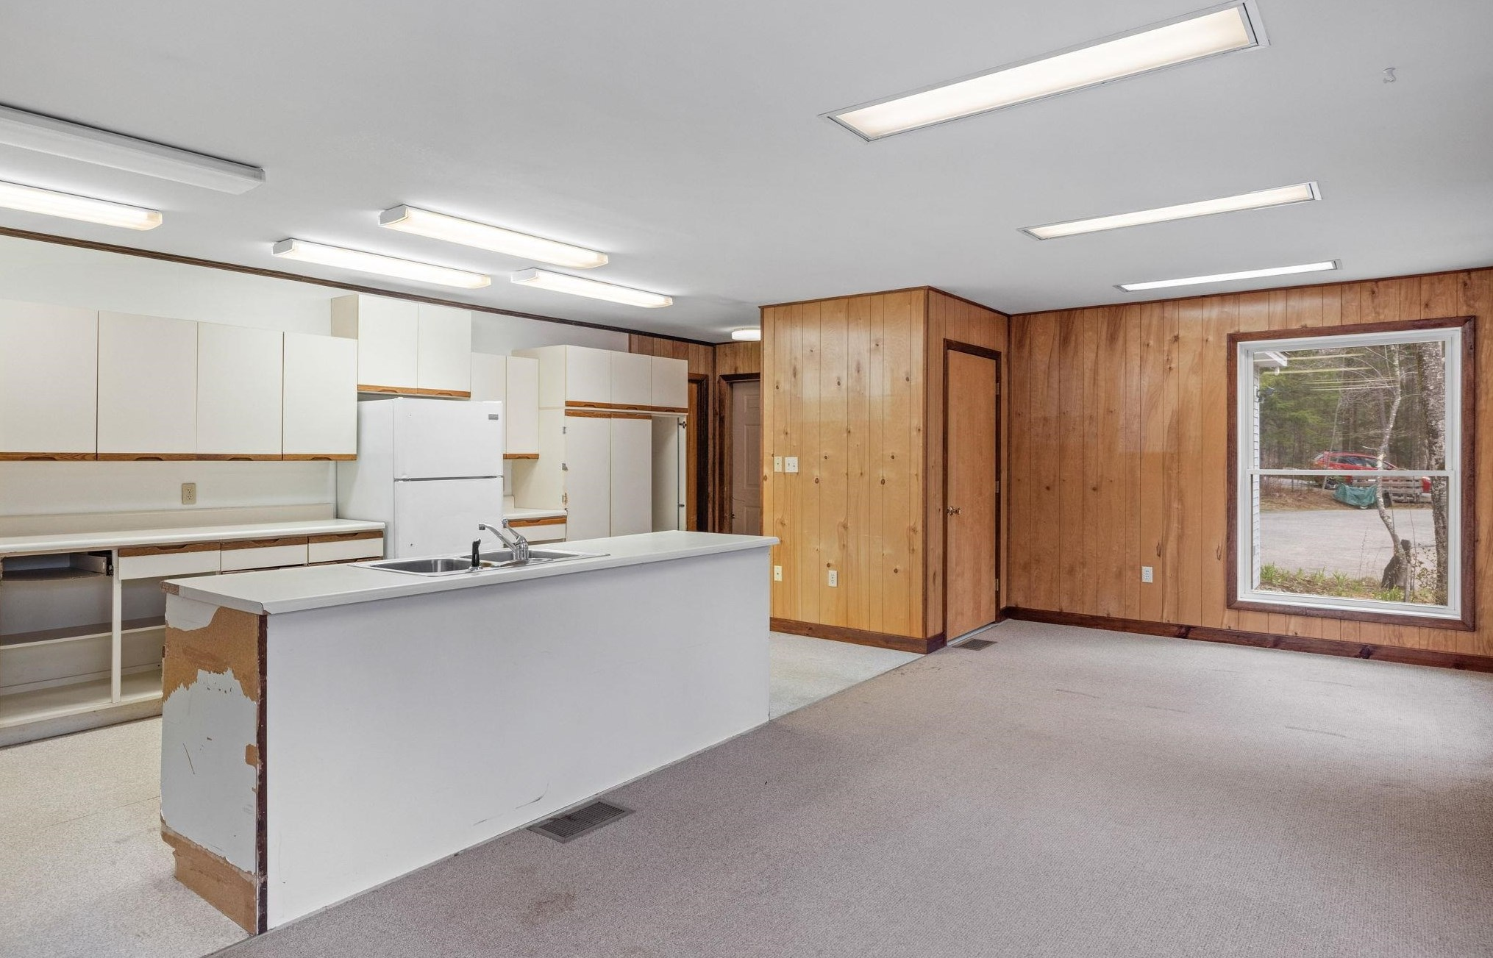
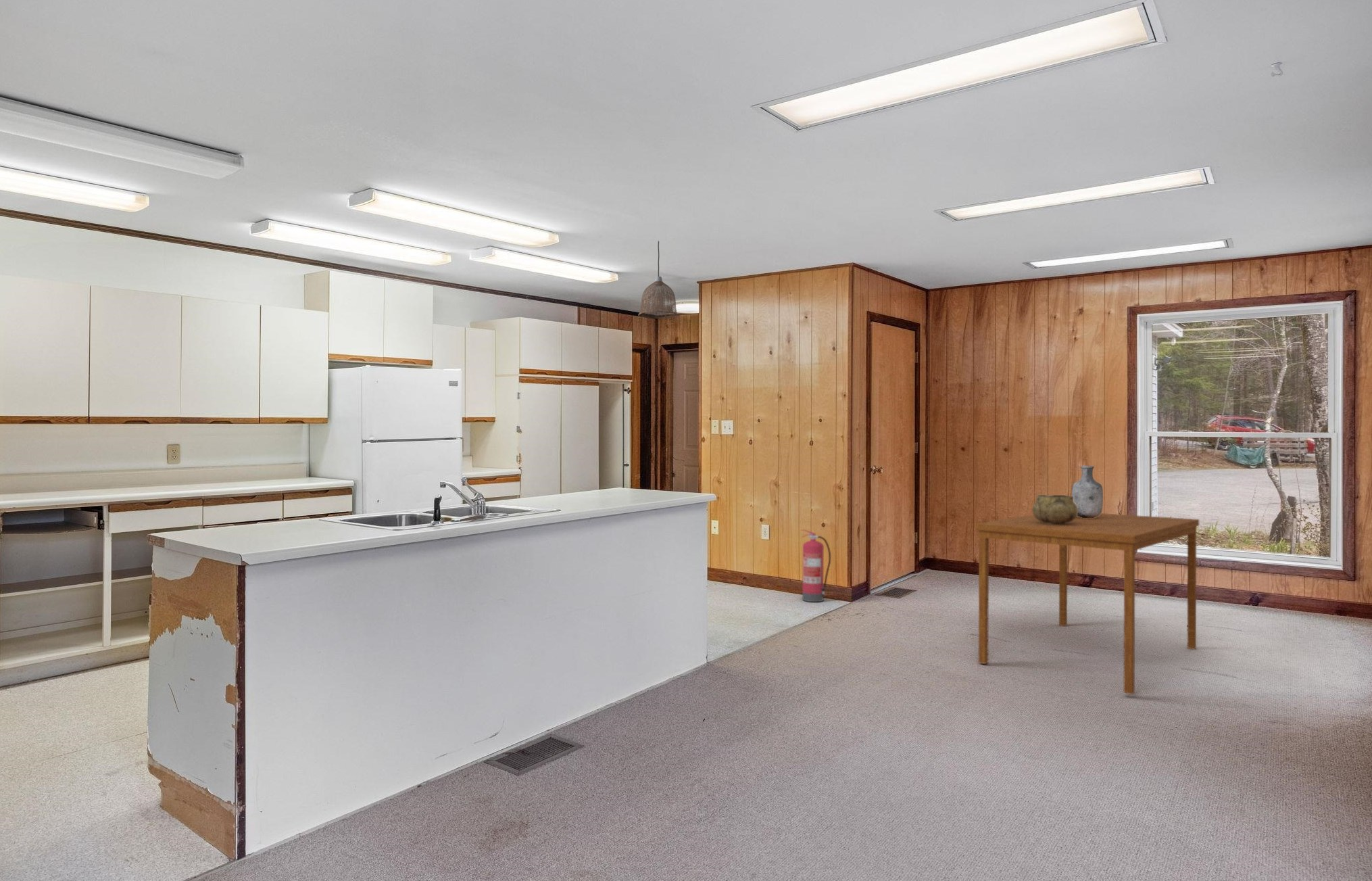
+ vase (1087, 492)
+ dining table (1067, 588)
+ fire extinguisher (815, 565)
+ decorative bowl (1054, 509)
+ pendant lamp (658, 278)
